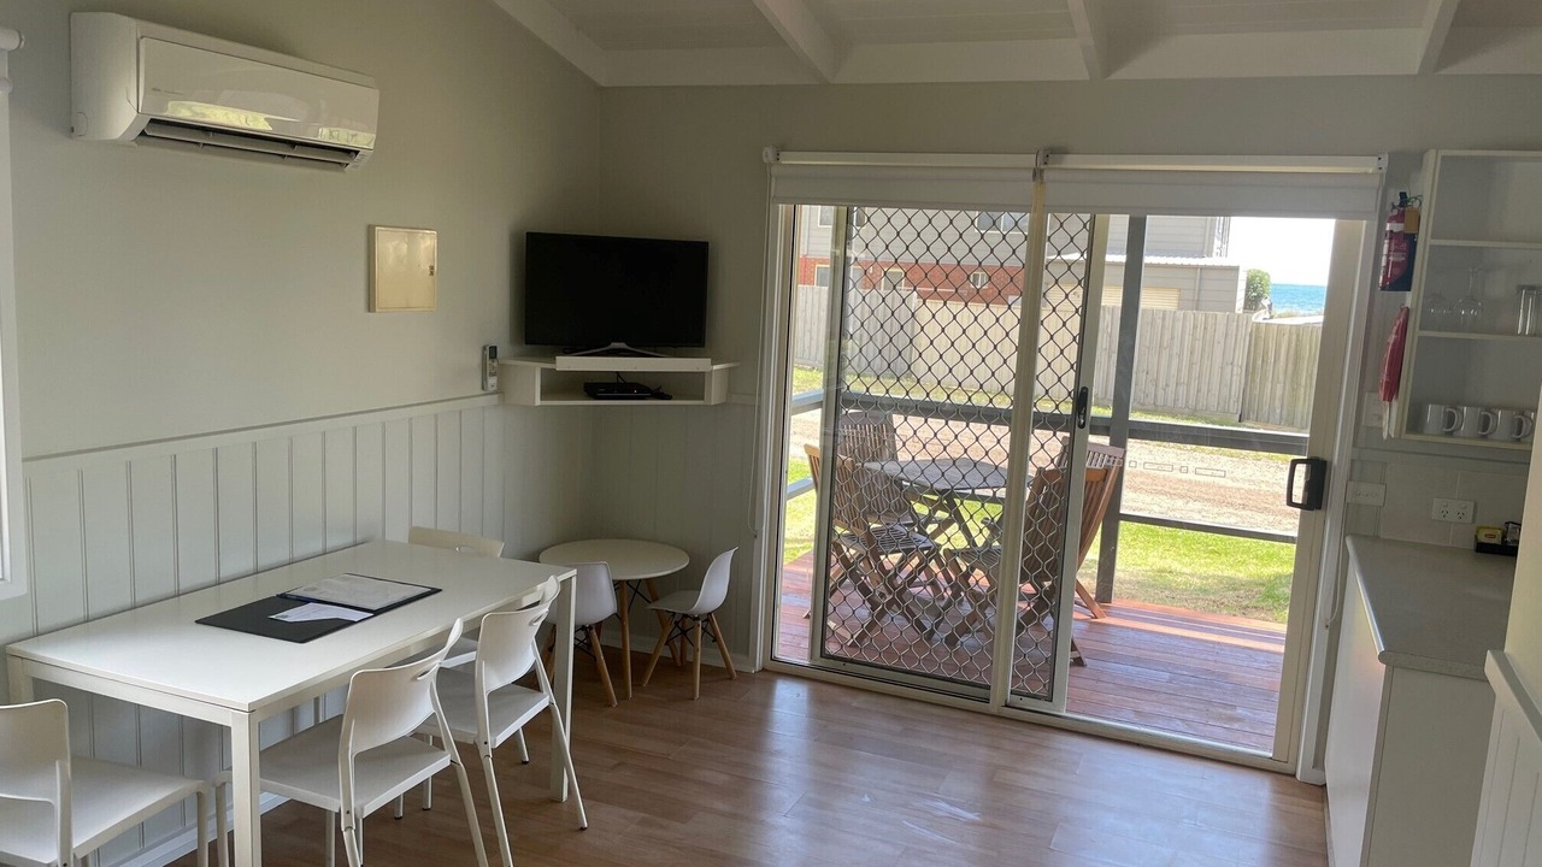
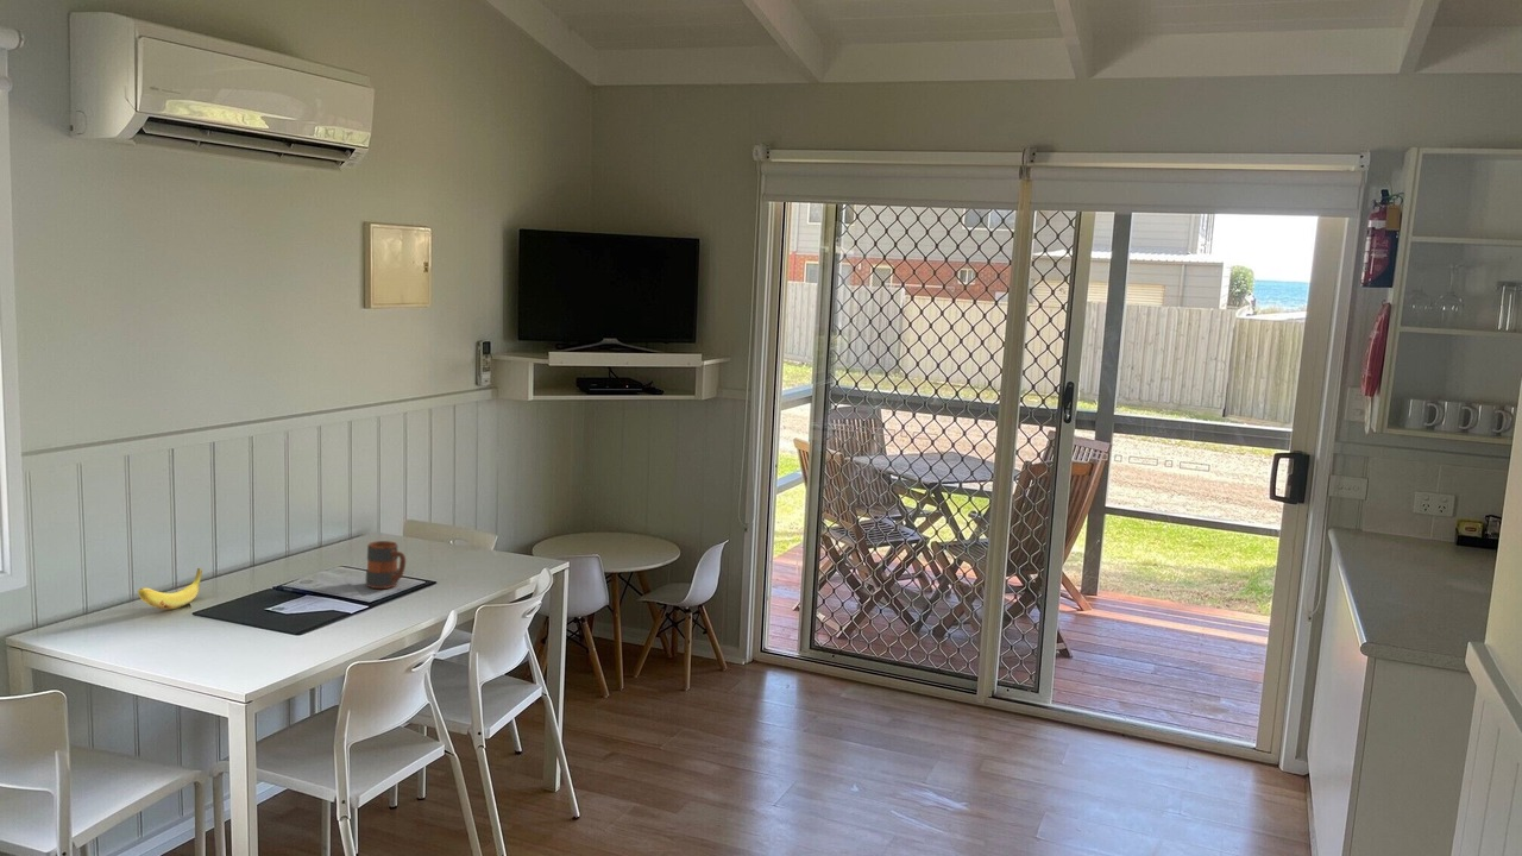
+ mug (386, 565)
+ banana (171, 593)
